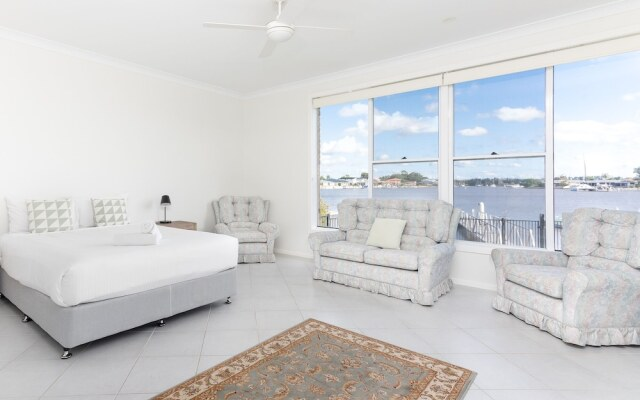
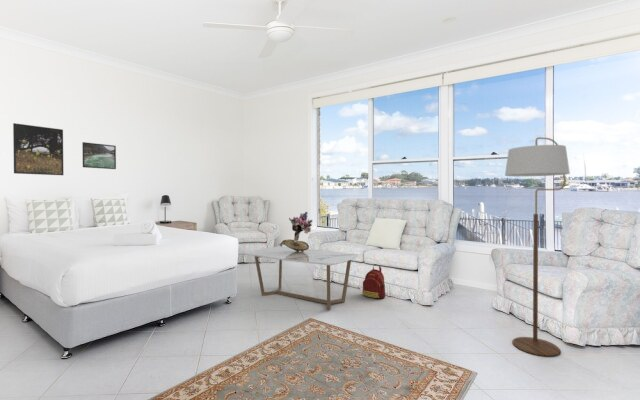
+ coffee table (302, 262)
+ backpack (373, 280)
+ floor lamp (537, 242)
+ bouquet (297, 232)
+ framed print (39, 150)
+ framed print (99, 156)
